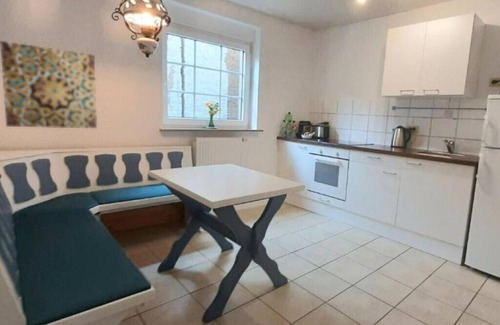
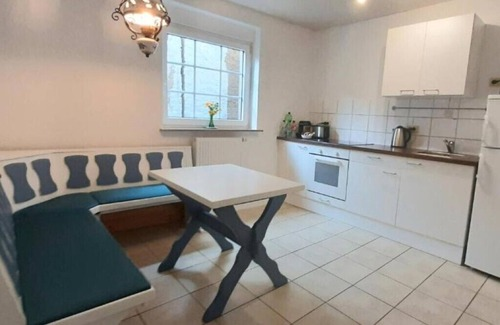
- wall art (52, 88)
